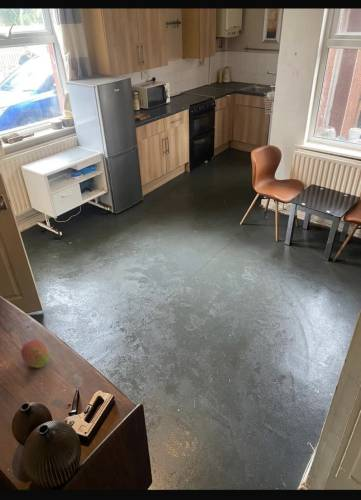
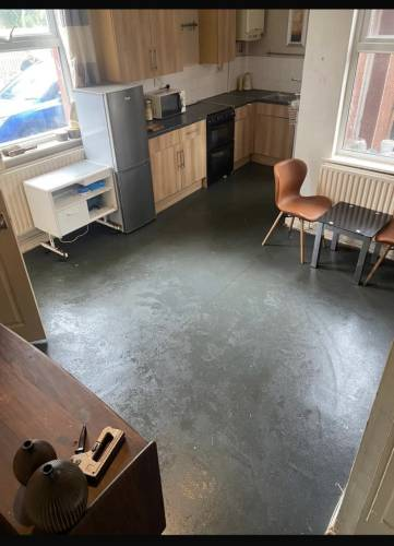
- fruit (35, 353)
